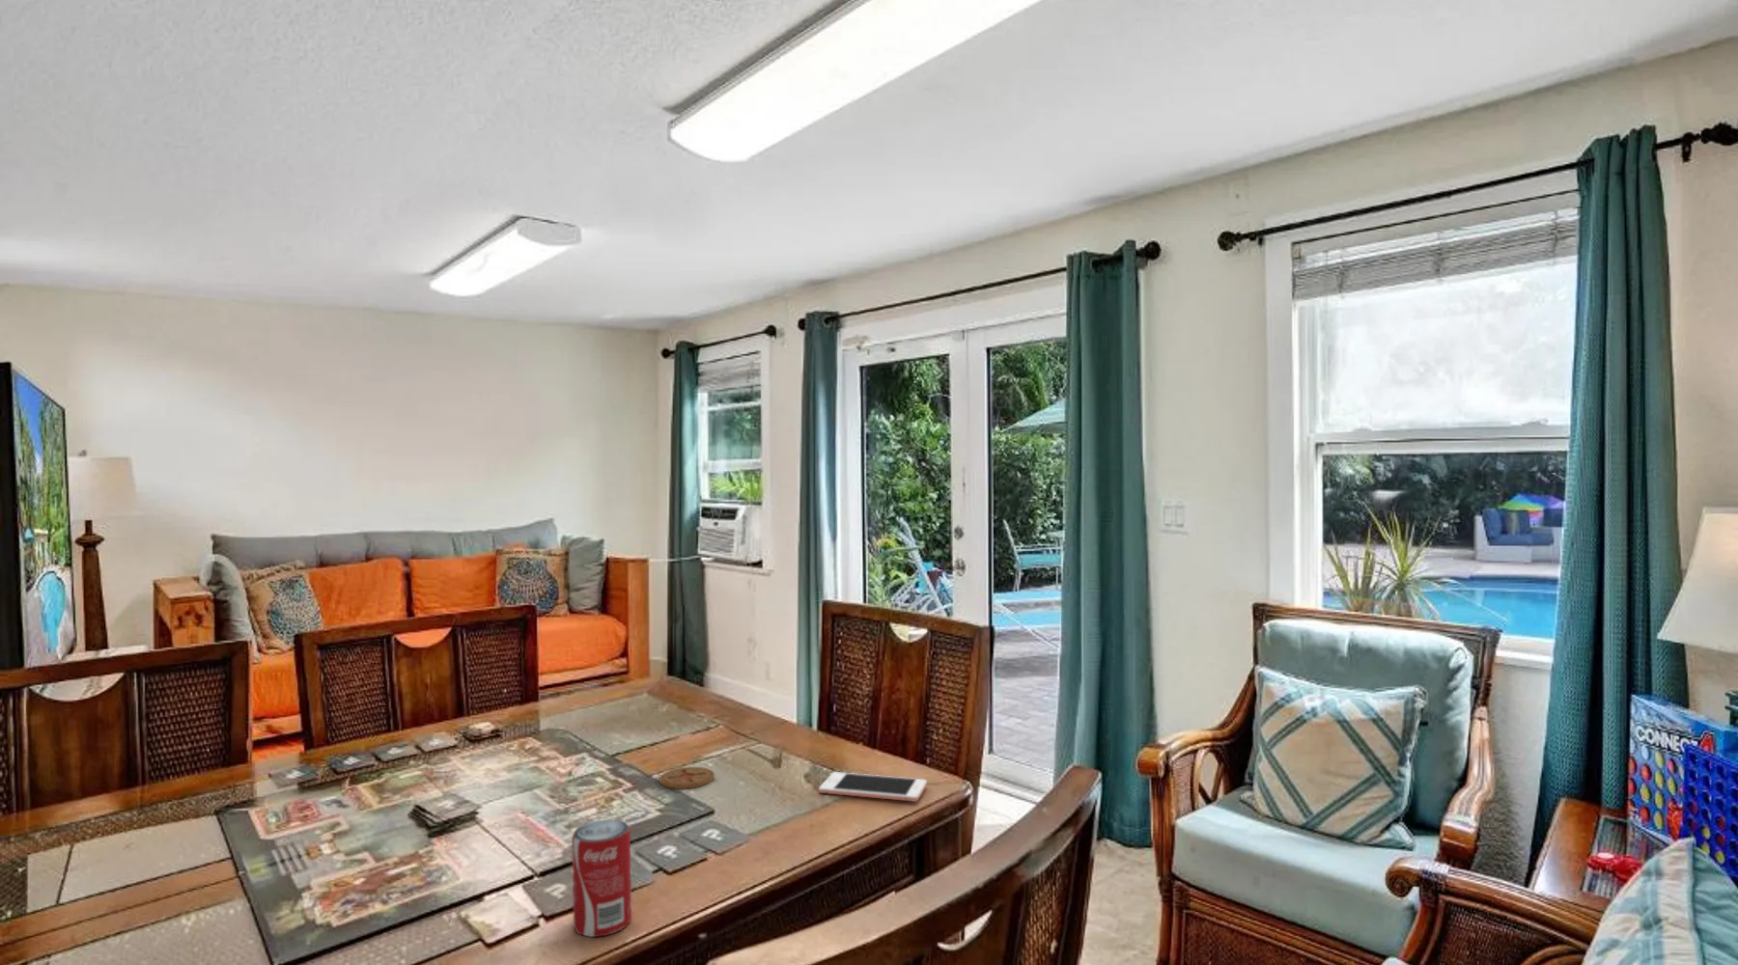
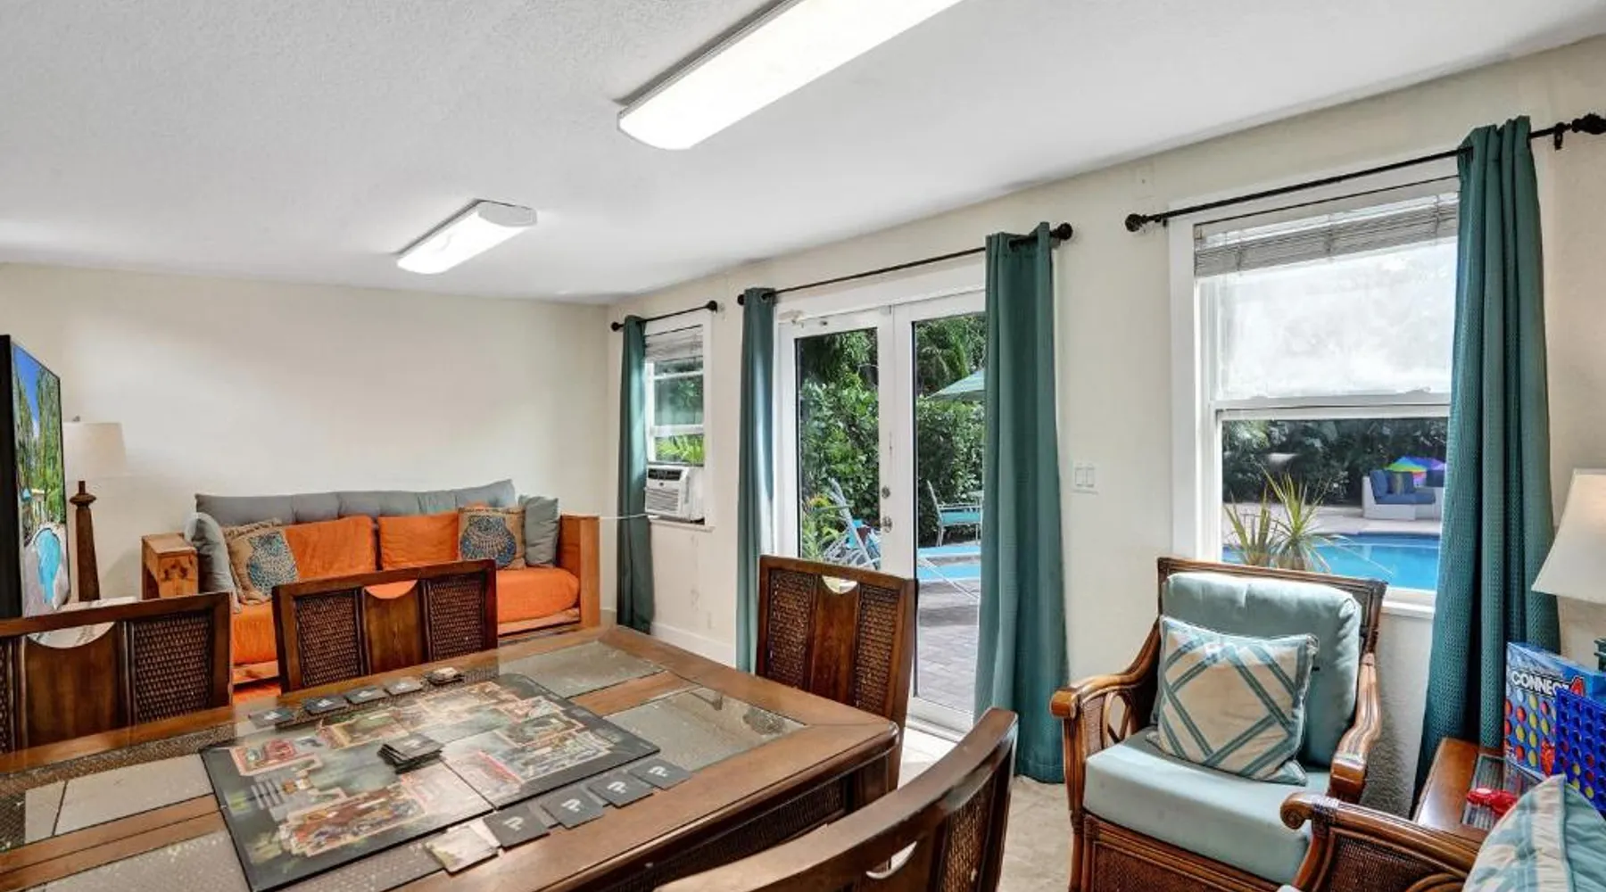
- beverage can (602, 876)
- cell phone (873, 786)
- coaster (686, 777)
